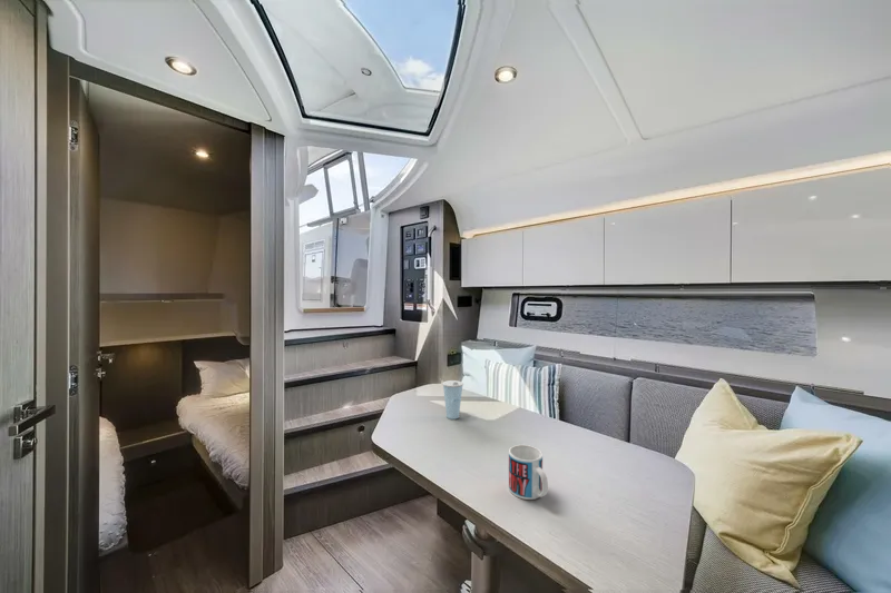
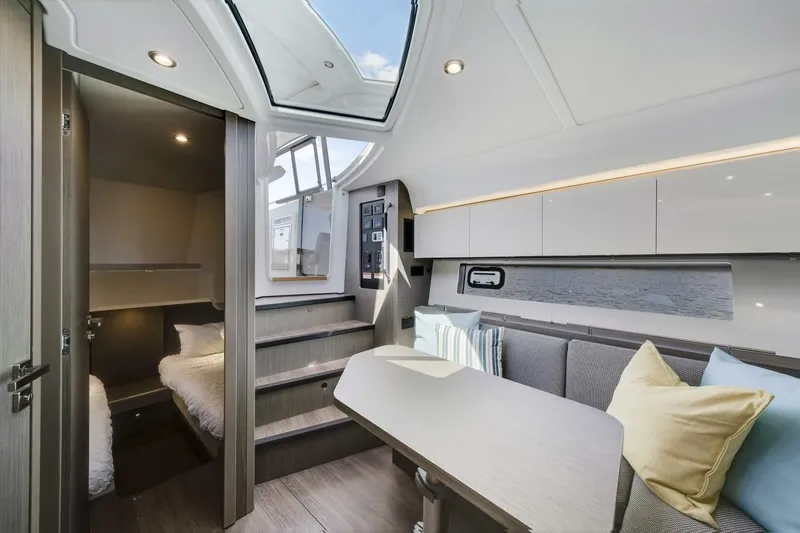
- cup (452, 398)
- mug (530, 473)
